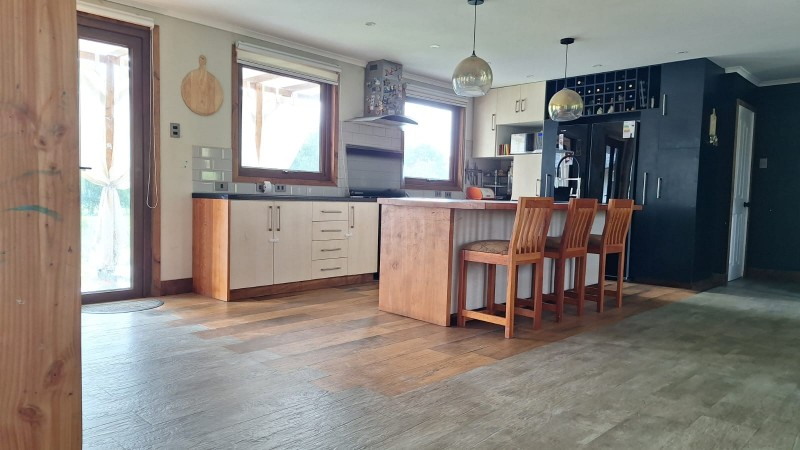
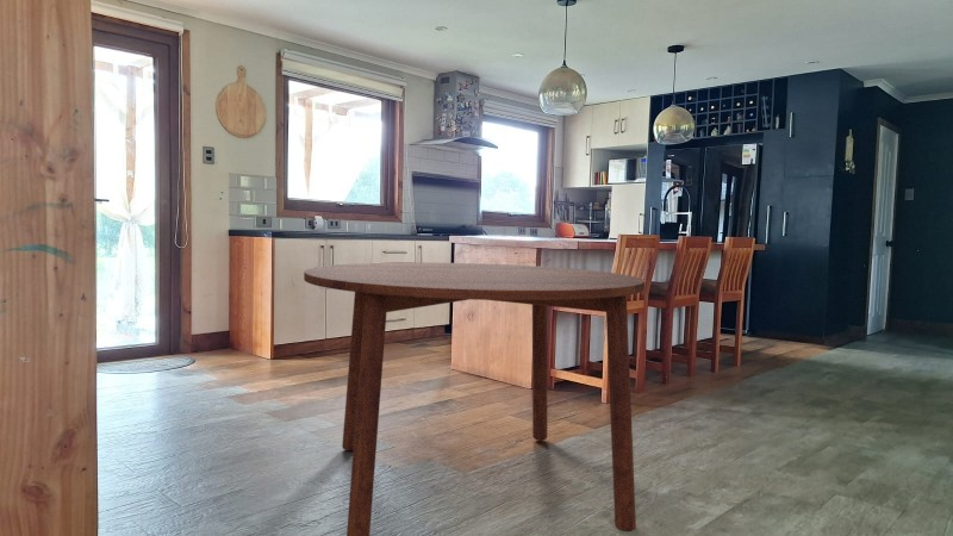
+ dining table (532, 379)
